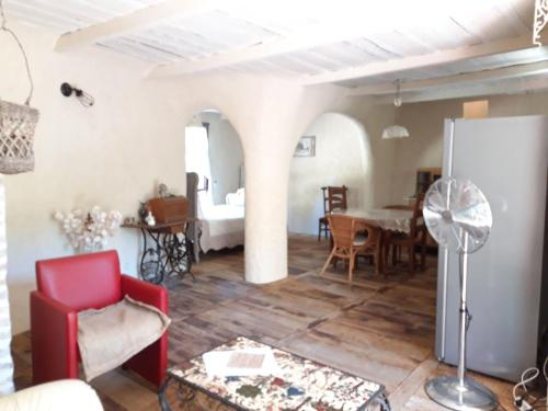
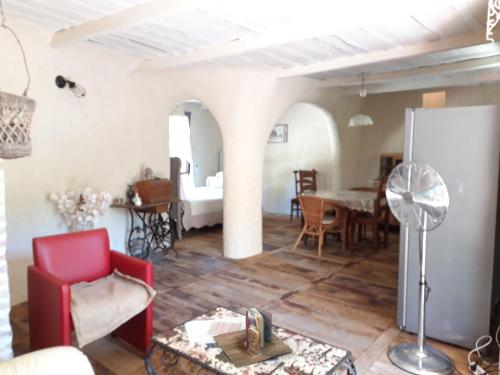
+ books (251, 329)
